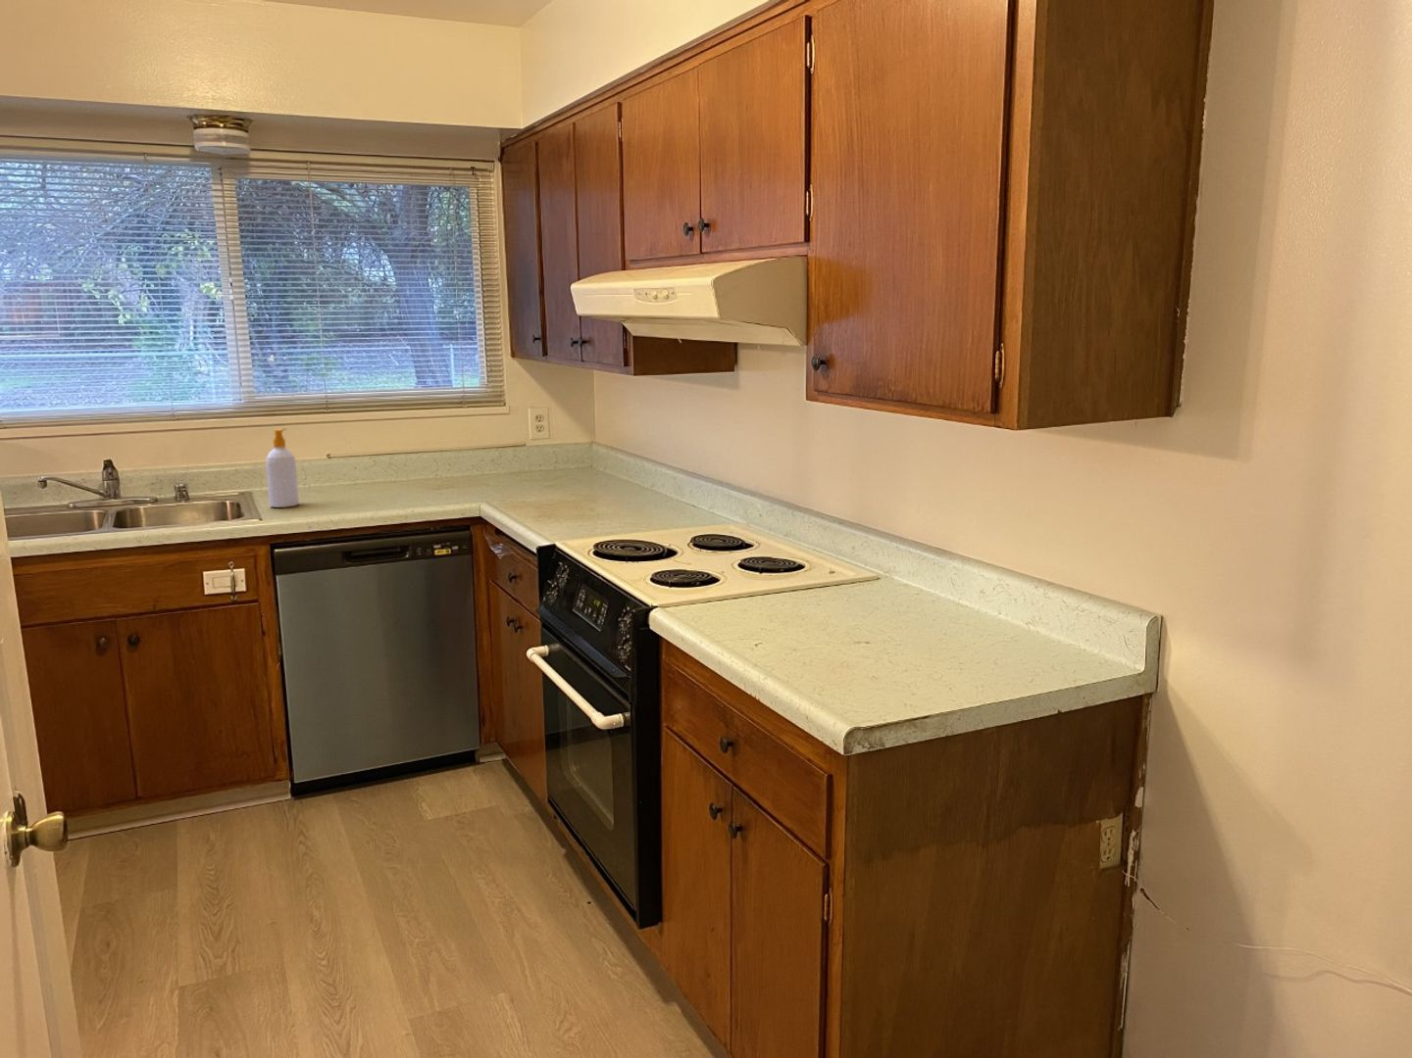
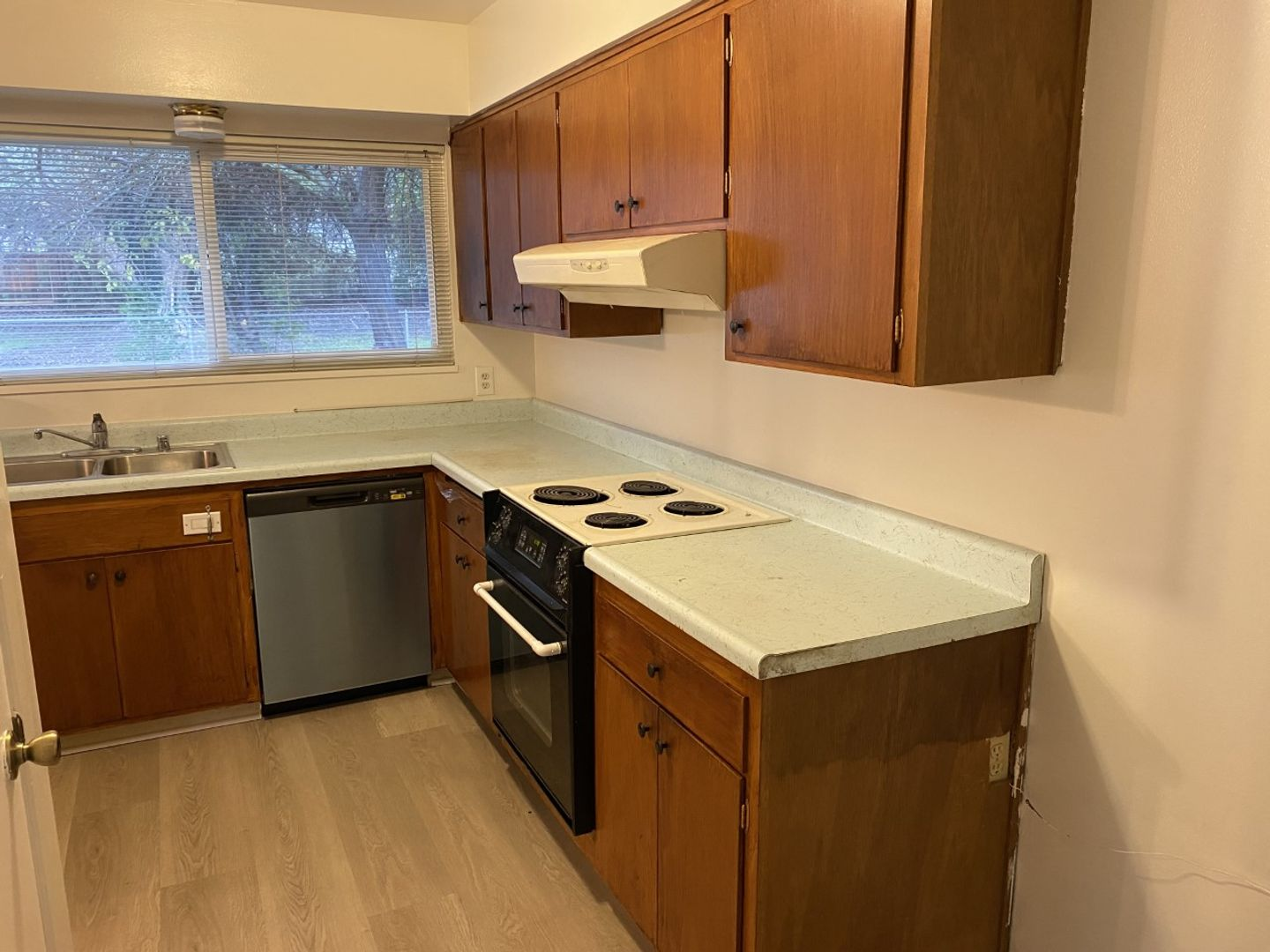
- soap bottle (281, 467)
